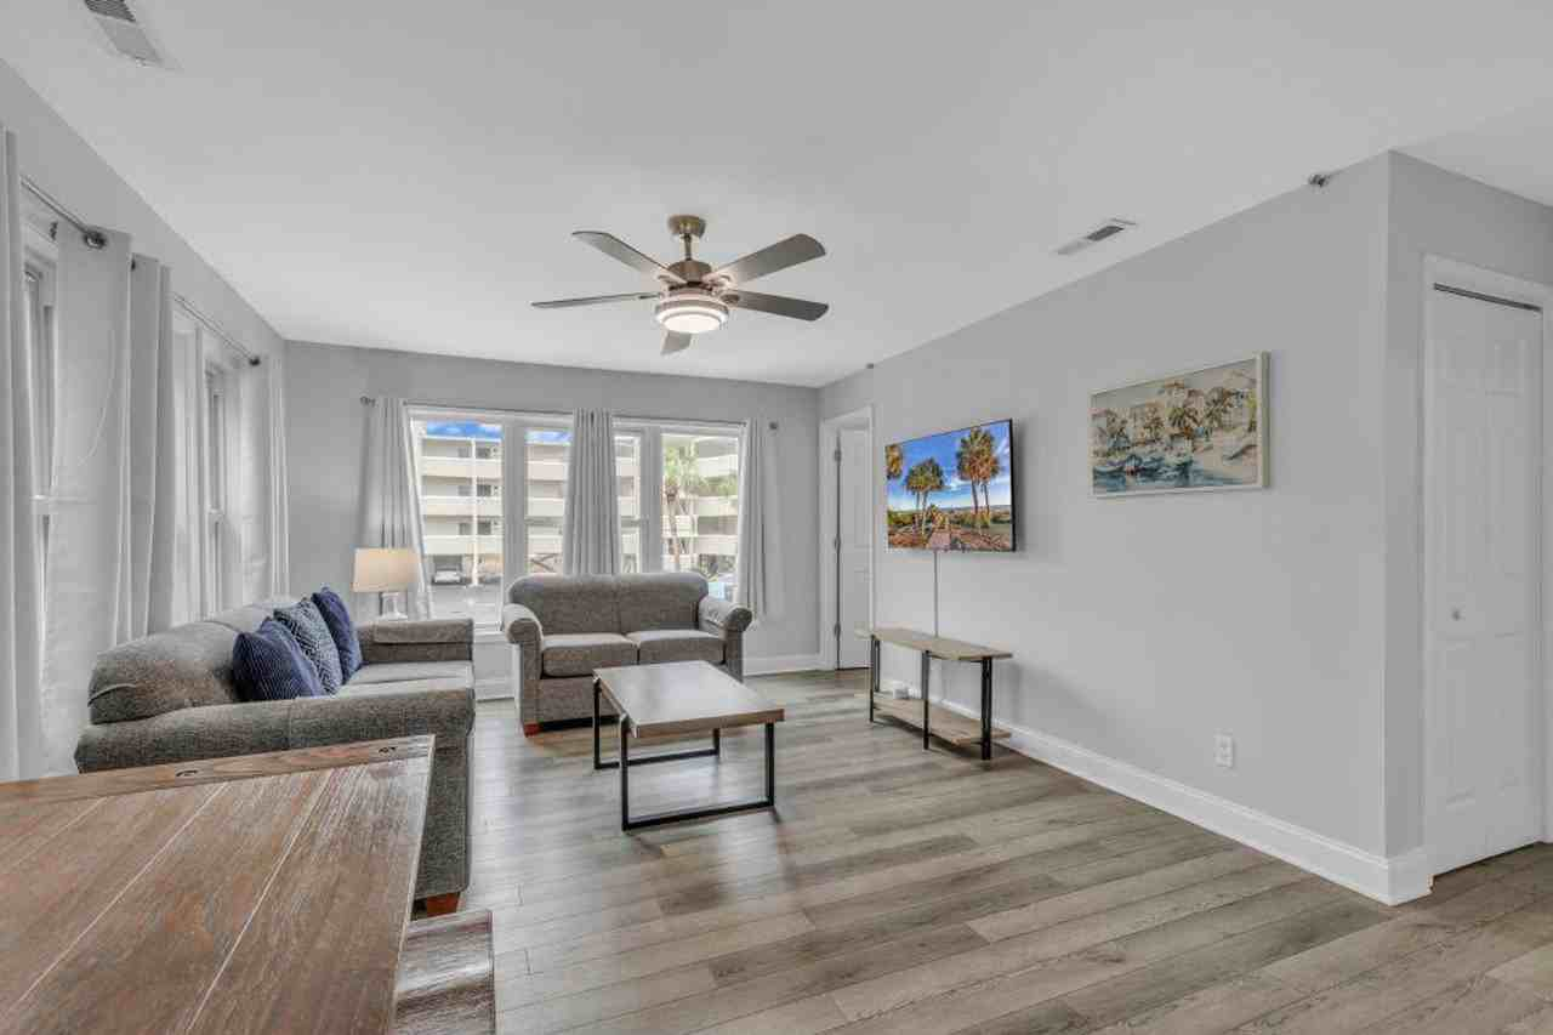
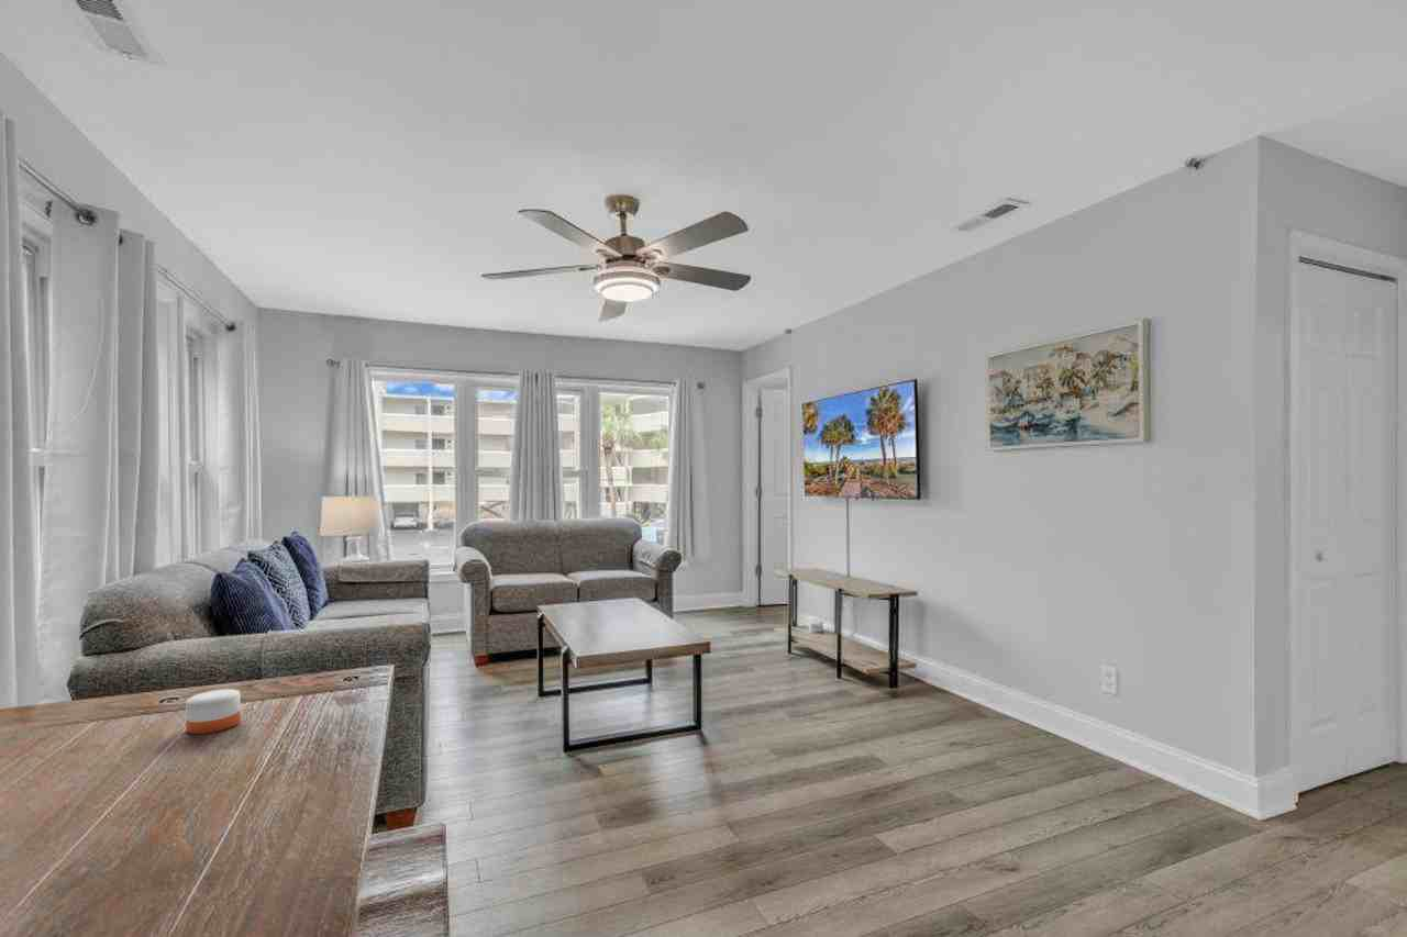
+ candle (213, 694)
